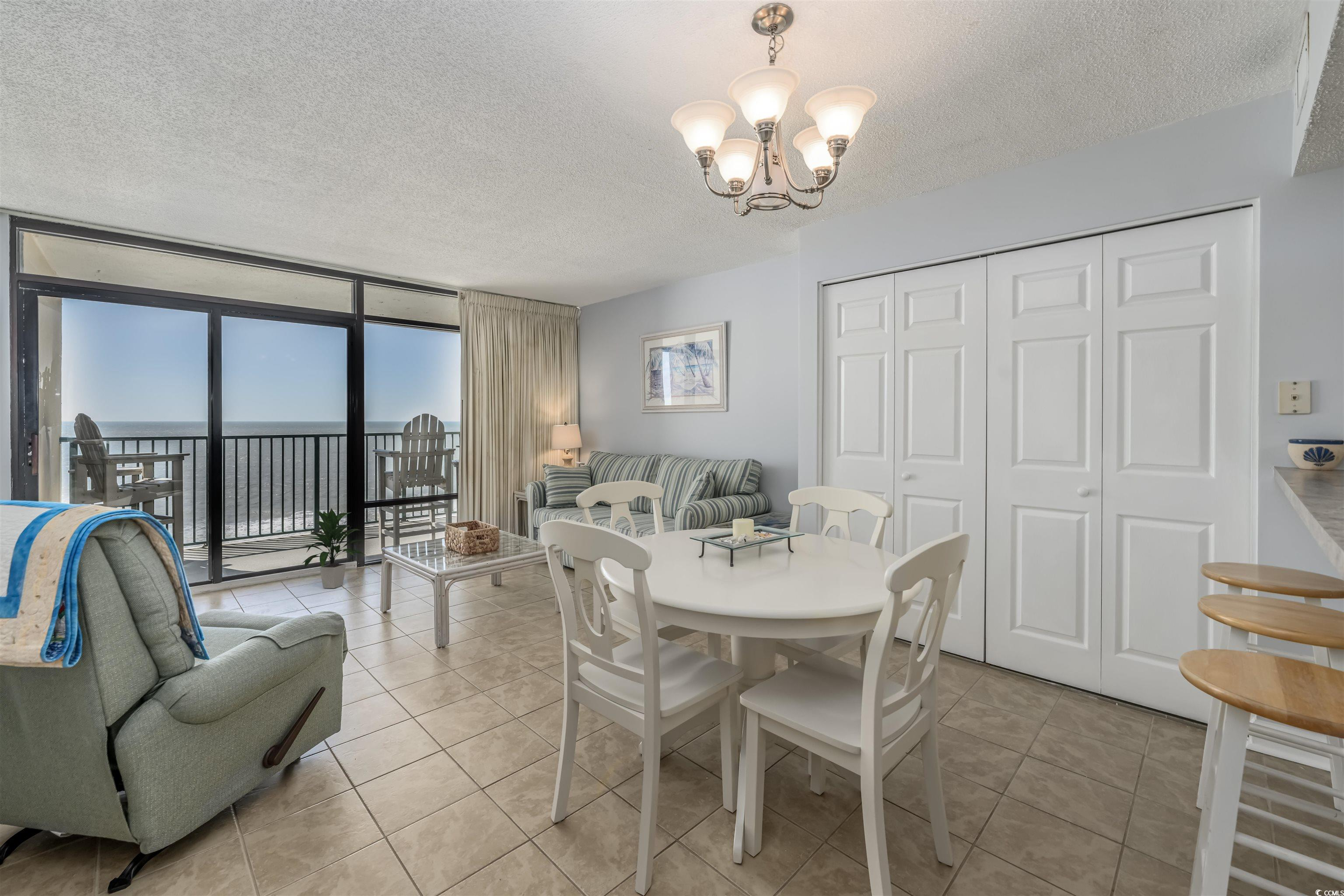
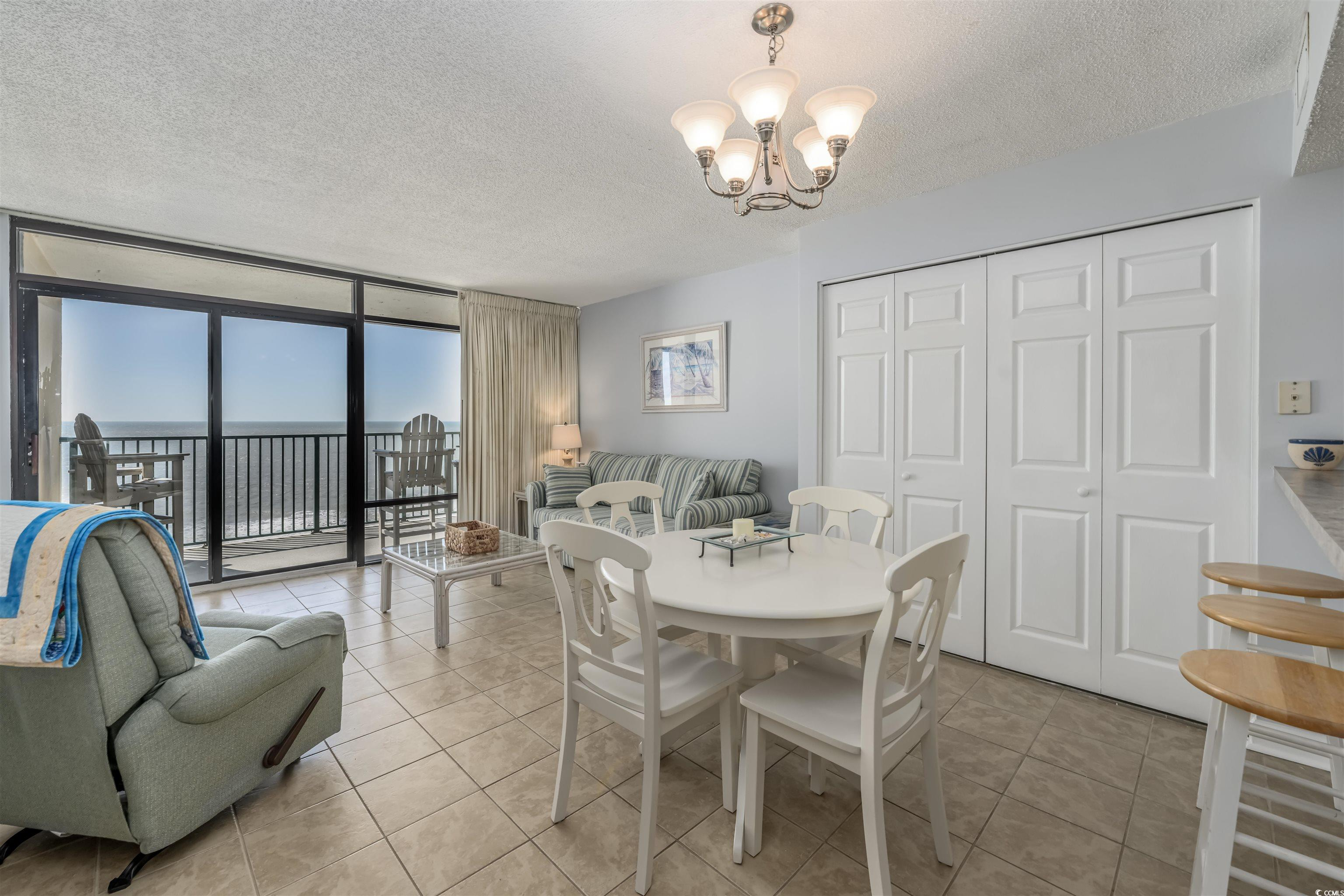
- indoor plant (332, 546)
